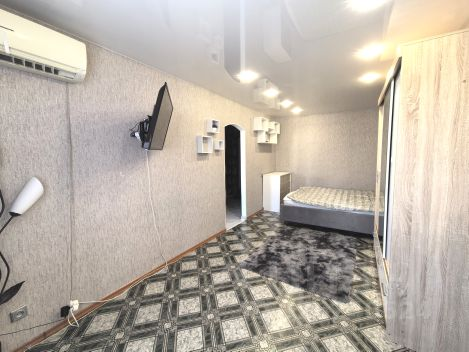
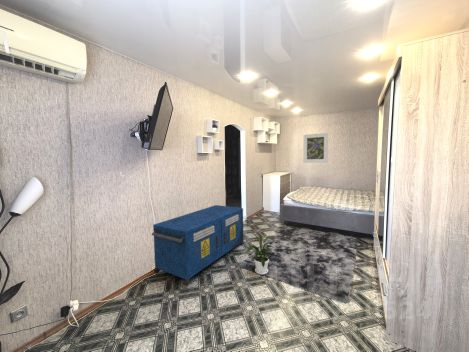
+ storage cabinet (205, 236)
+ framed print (315, 148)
+ house plant (260, 252)
